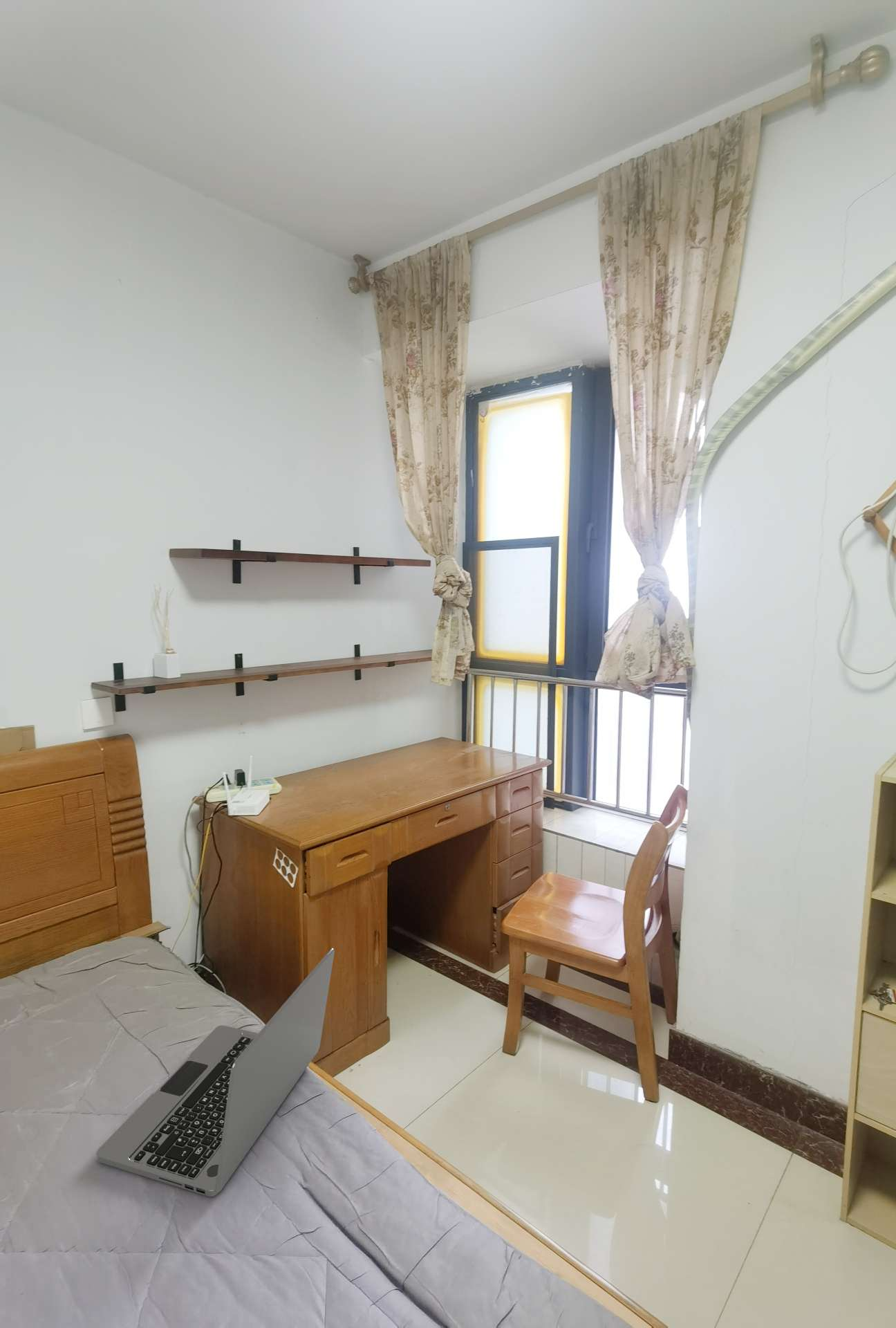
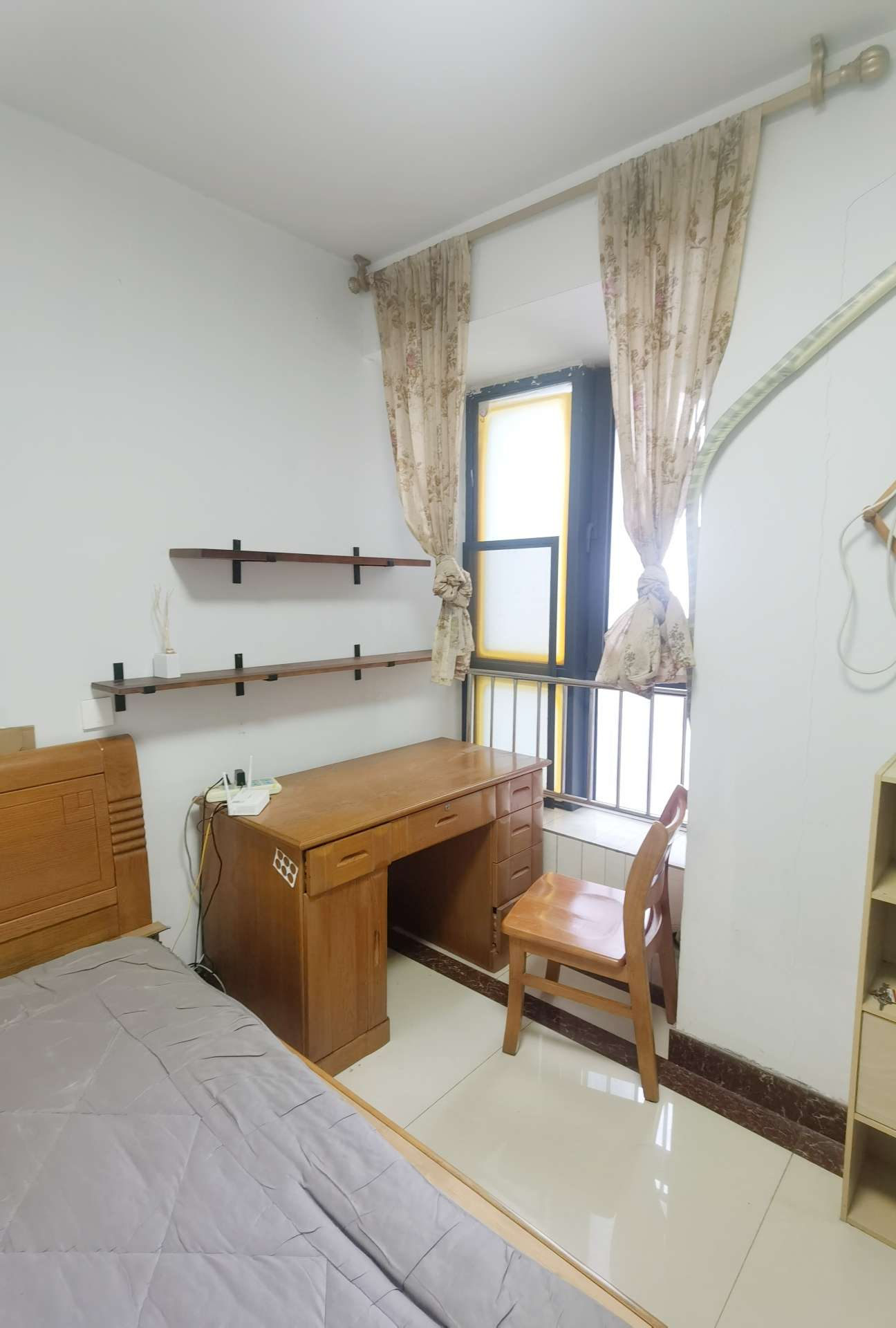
- laptop (225, 1044)
